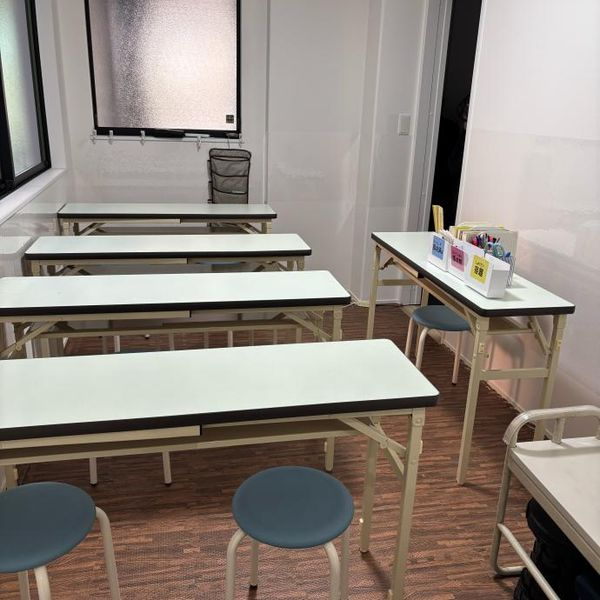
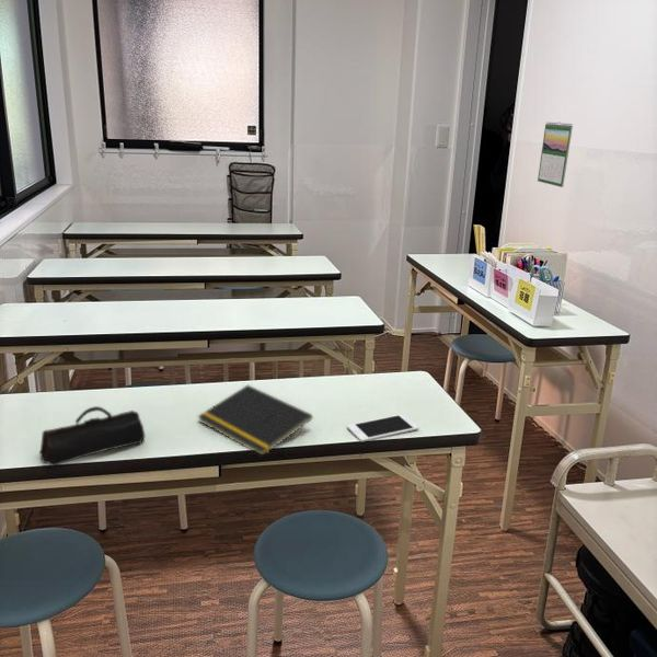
+ notepad (254, 417)
+ cell phone (382, 427)
+ pencil case (92, 428)
+ calendar (554, 153)
